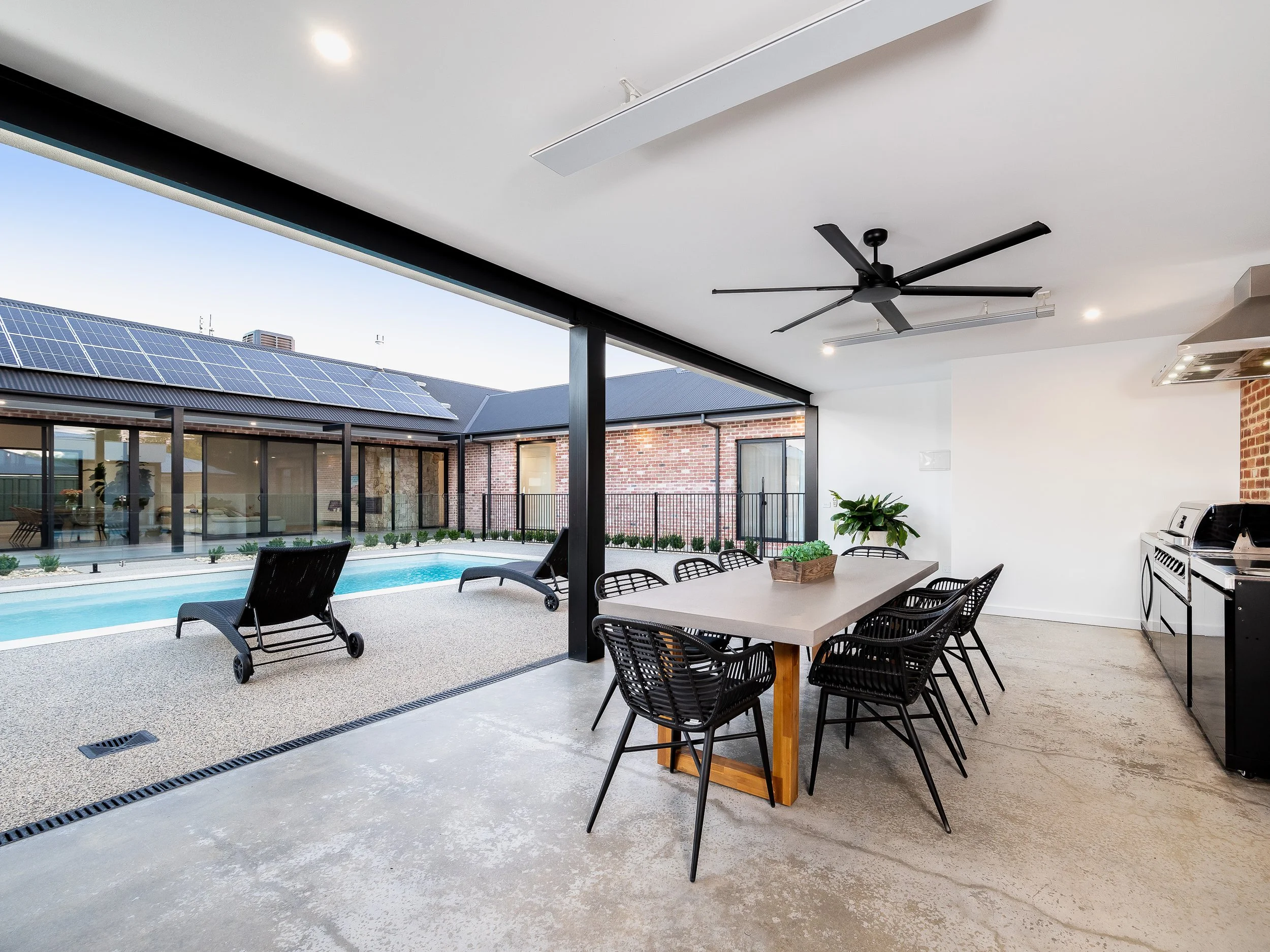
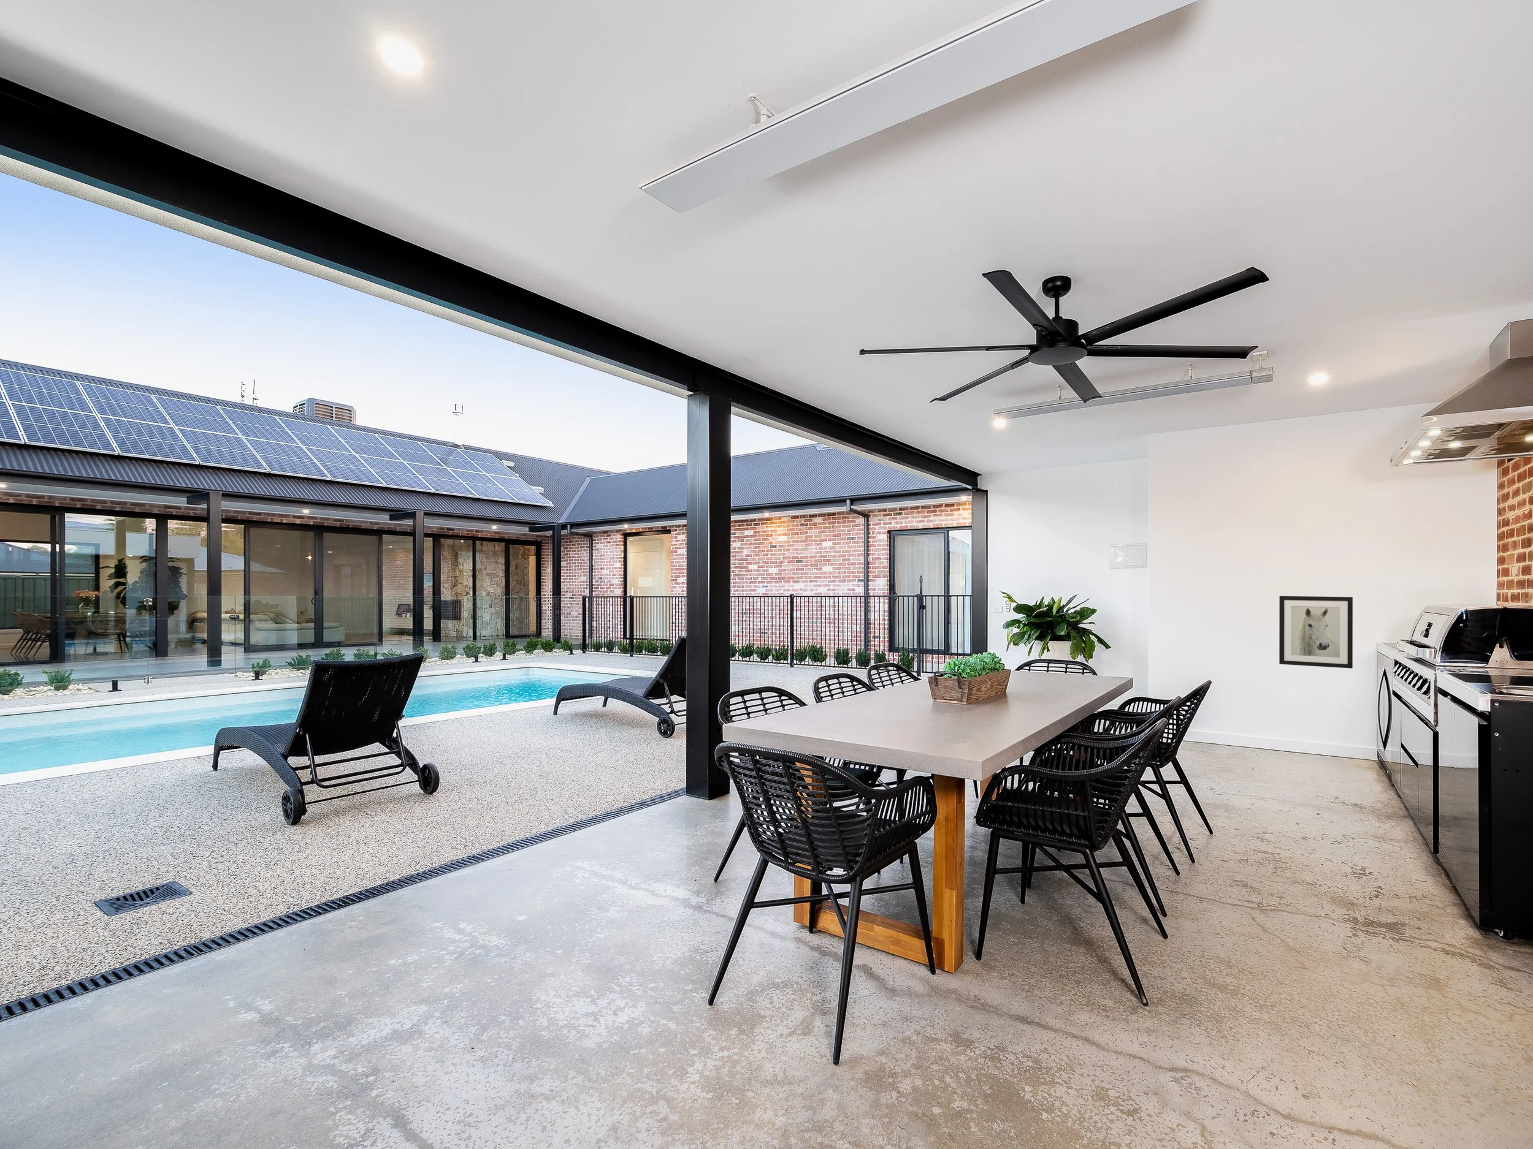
+ wall art (1315, 631)
